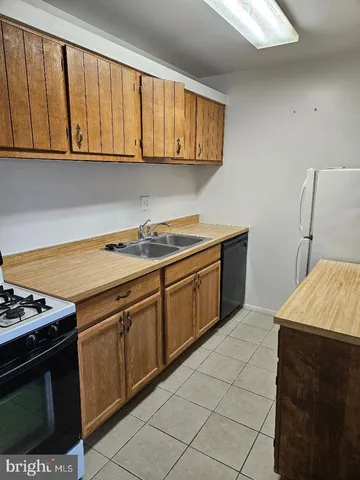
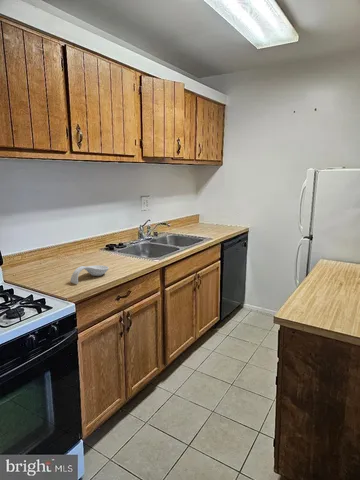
+ spoon rest (90, 270)
